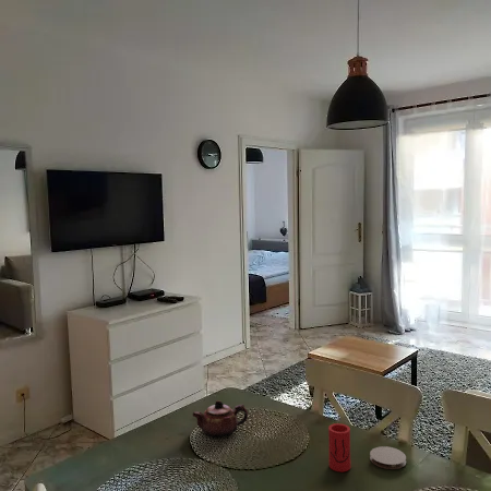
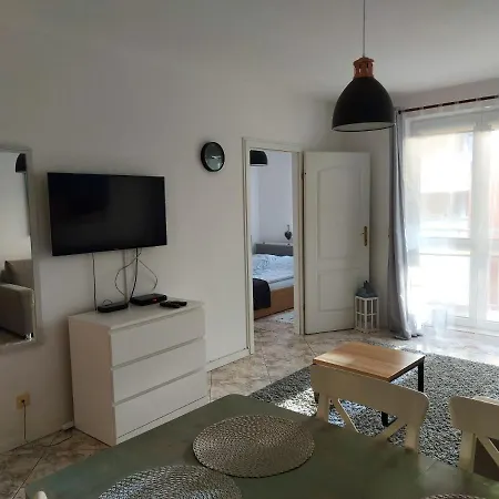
- cup (339, 446)
- teapot (220, 416)
- coaster (387, 457)
